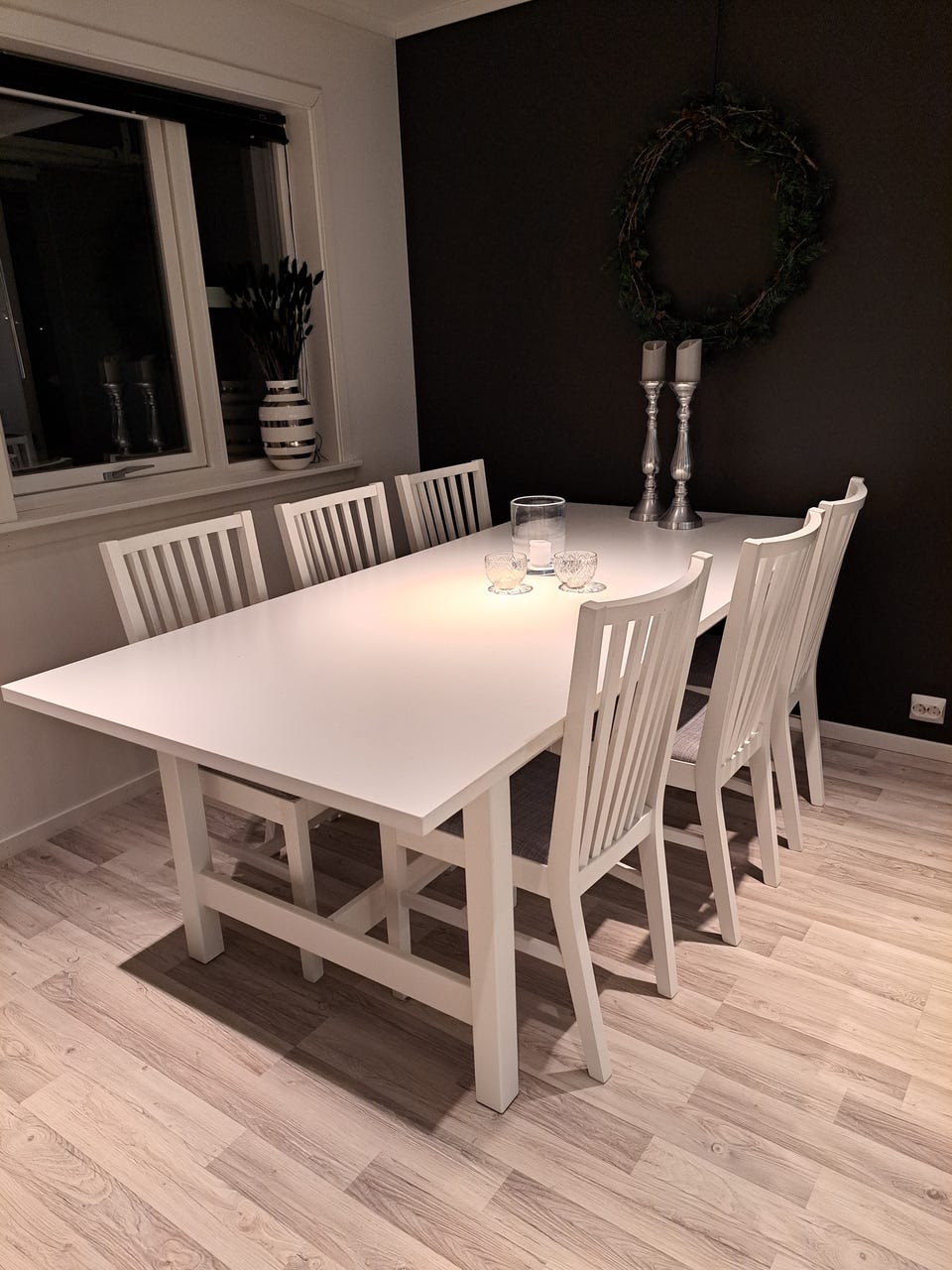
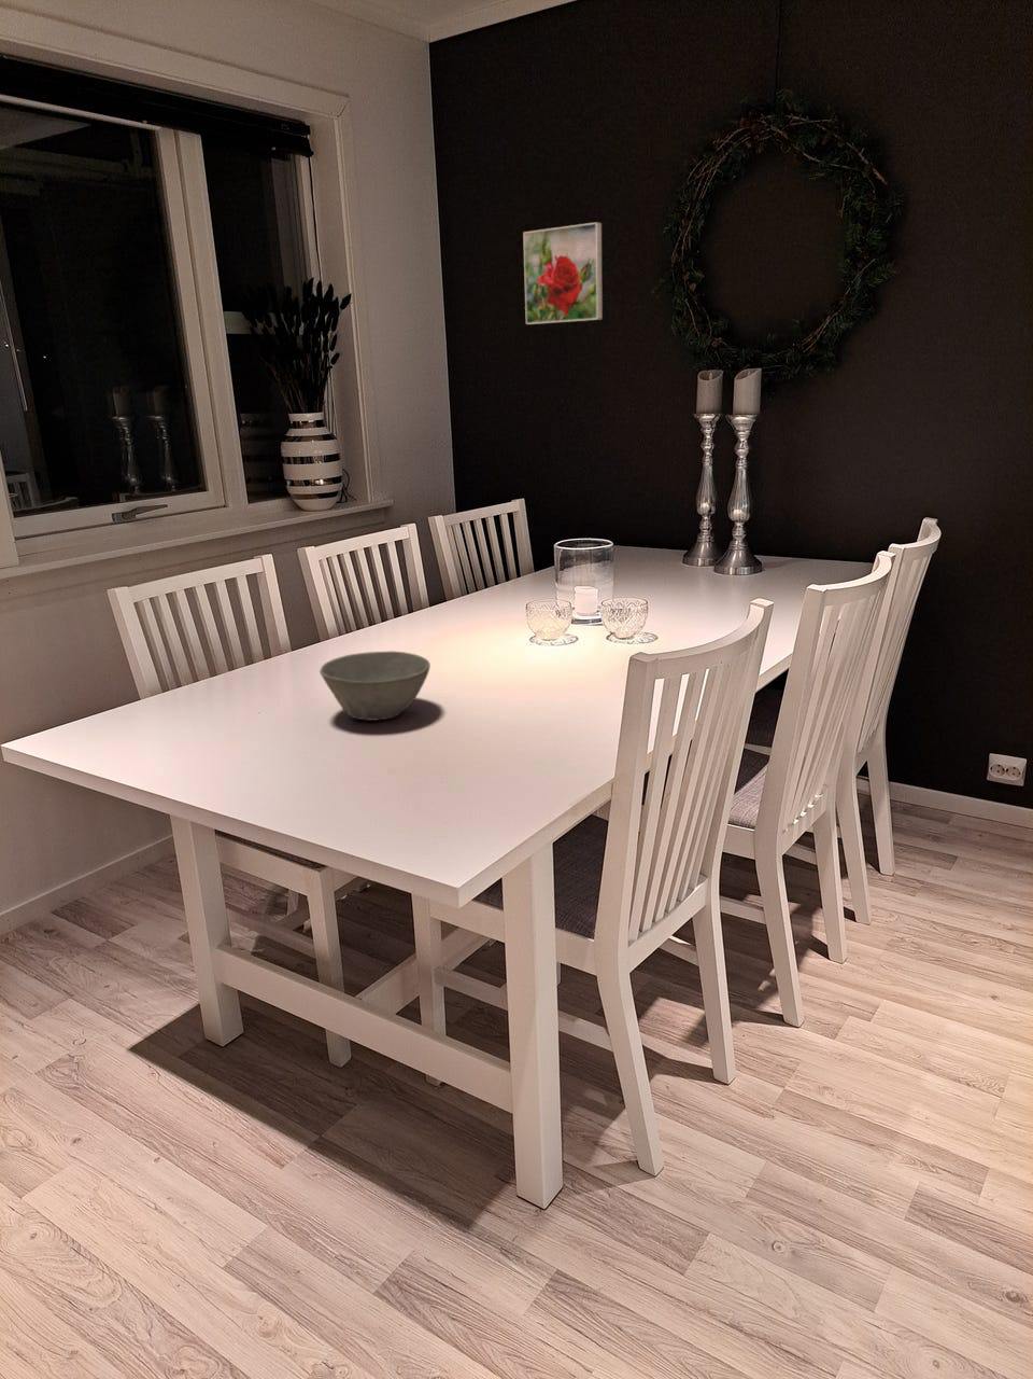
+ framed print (562, 275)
+ bowl (378, 688)
